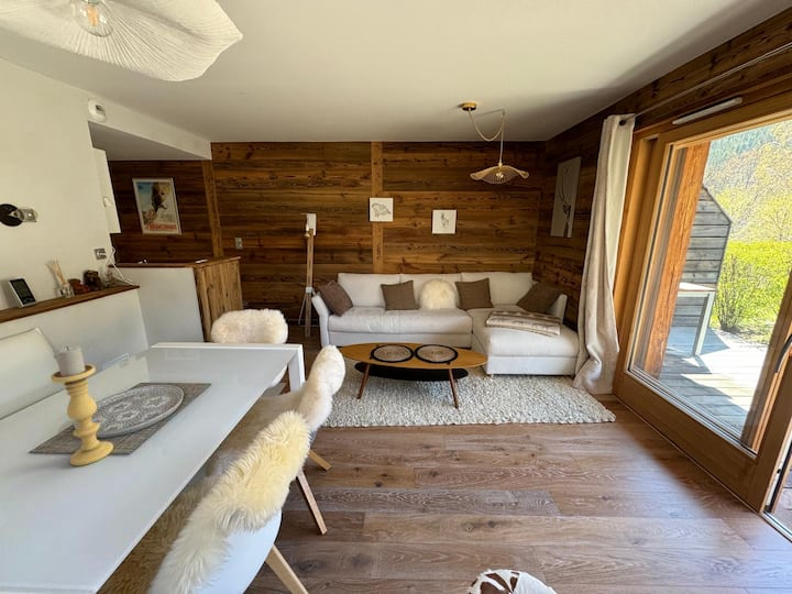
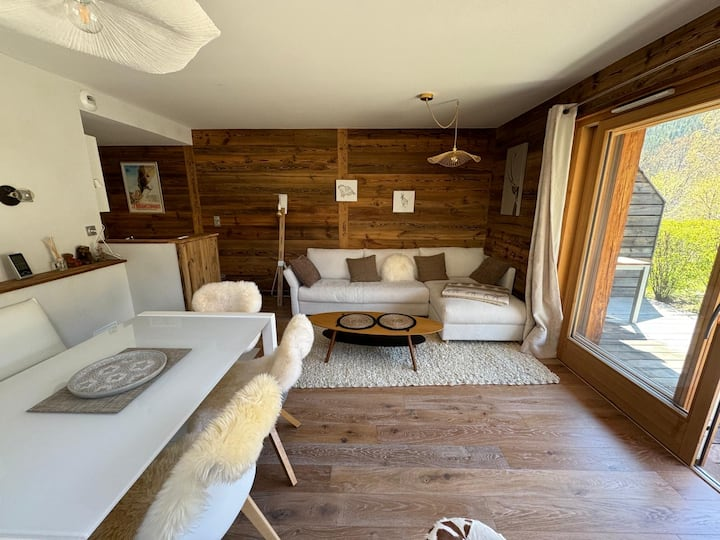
- candle holder (80, 403)
